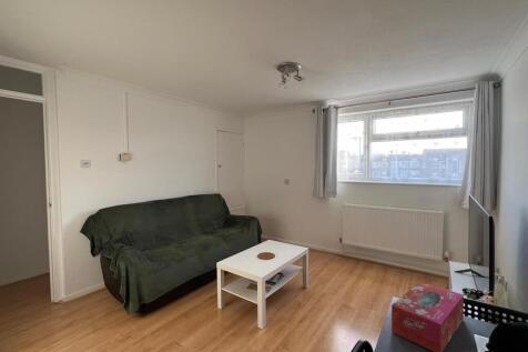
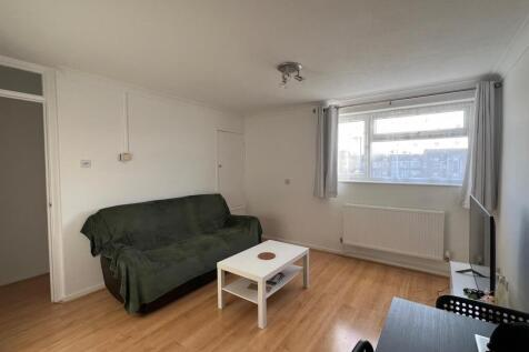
- tissue box (428, 312)
